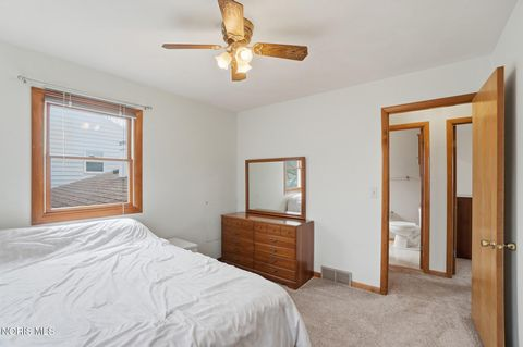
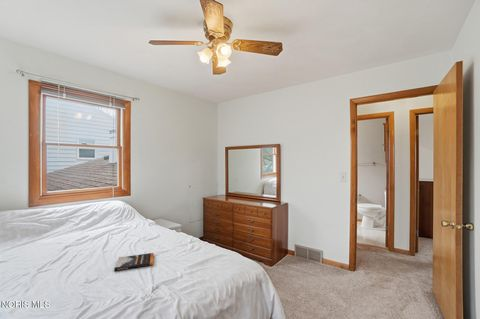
+ book (135, 261)
